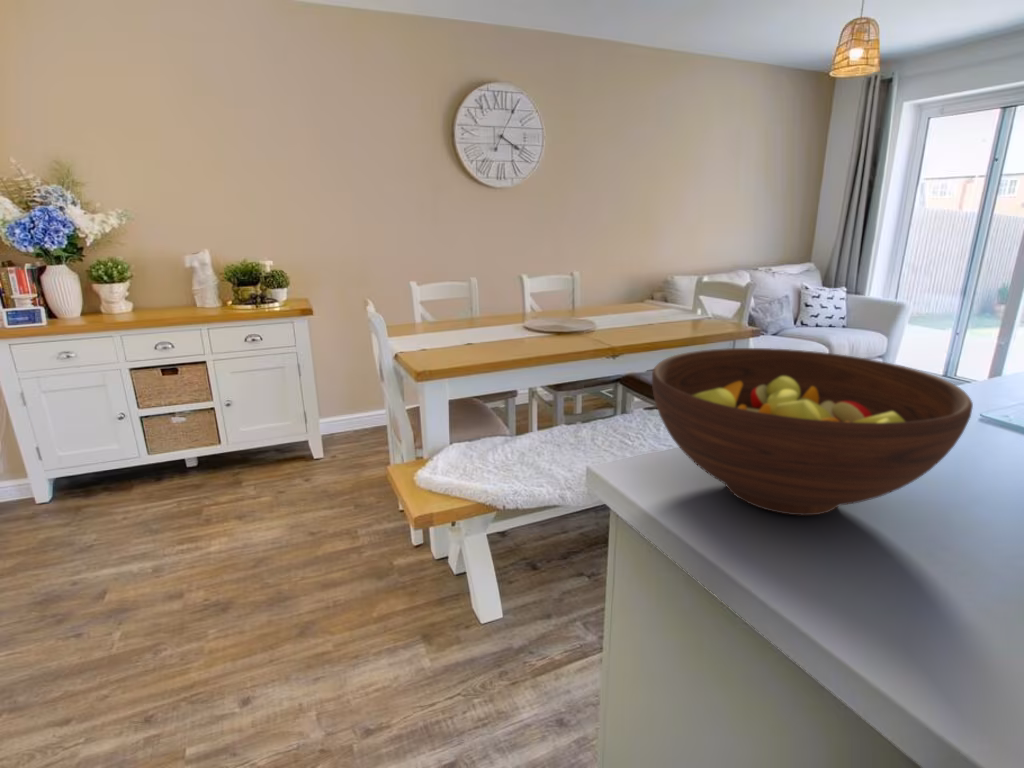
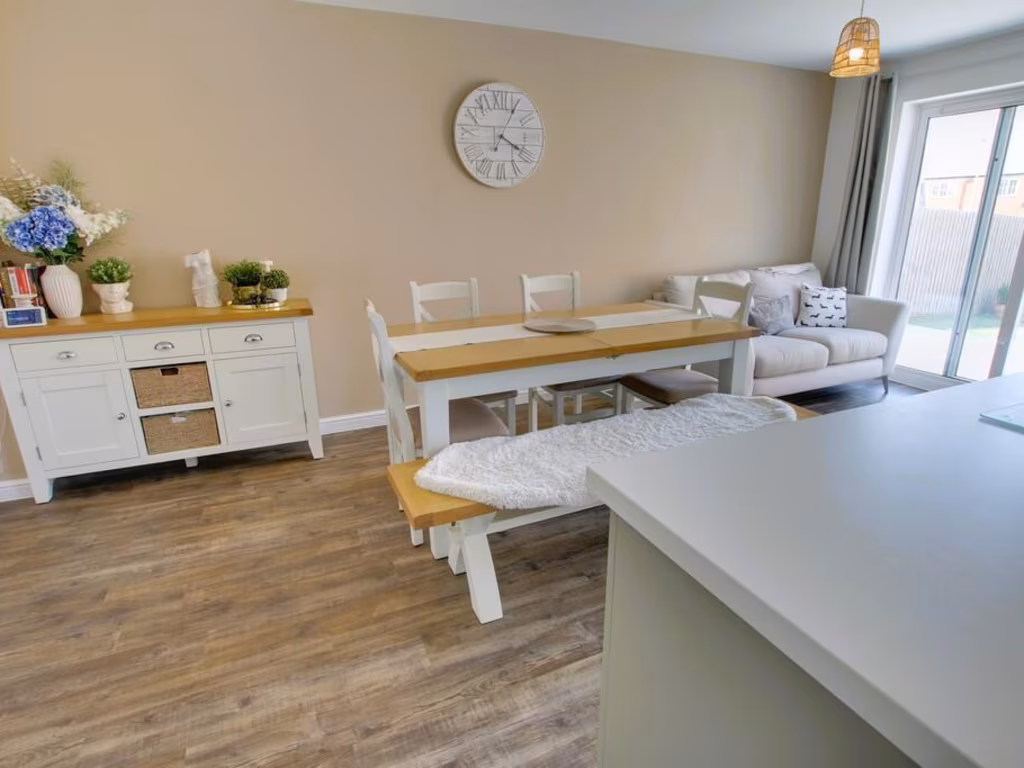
- fruit bowl (787, 436)
